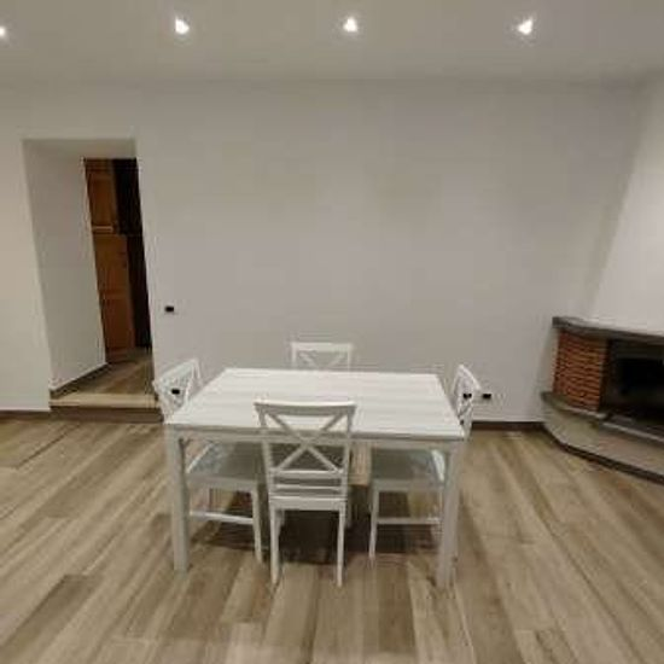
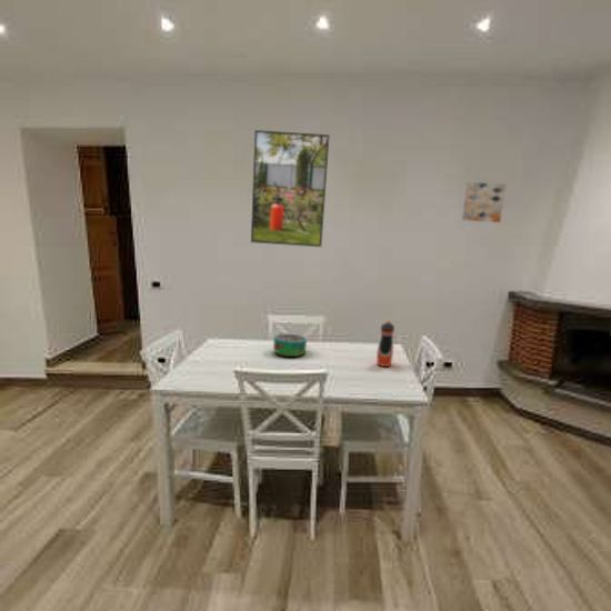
+ water bottle (385, 342)
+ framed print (289, 190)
+ wall art (483, 202)
+ decorative bowl (289, 344)
